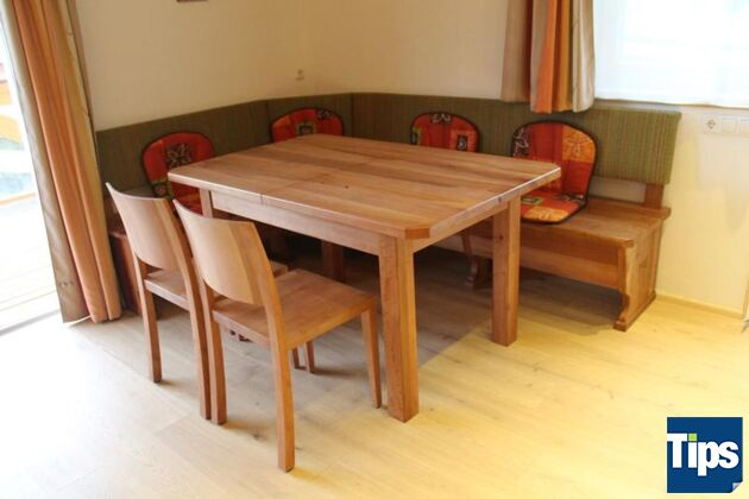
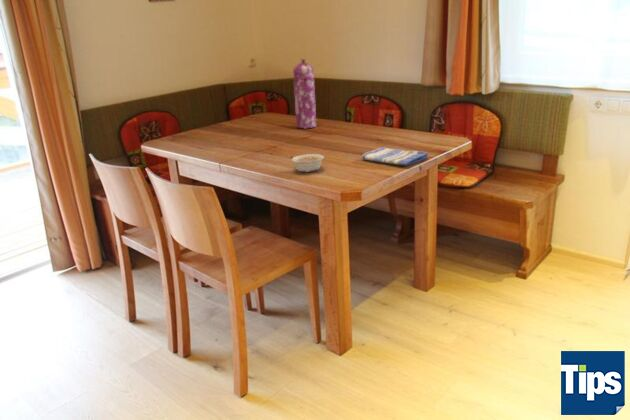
+ legume (307, 162)
+ dish towel (394, 155)
+ gas cylinder (304, 93)
